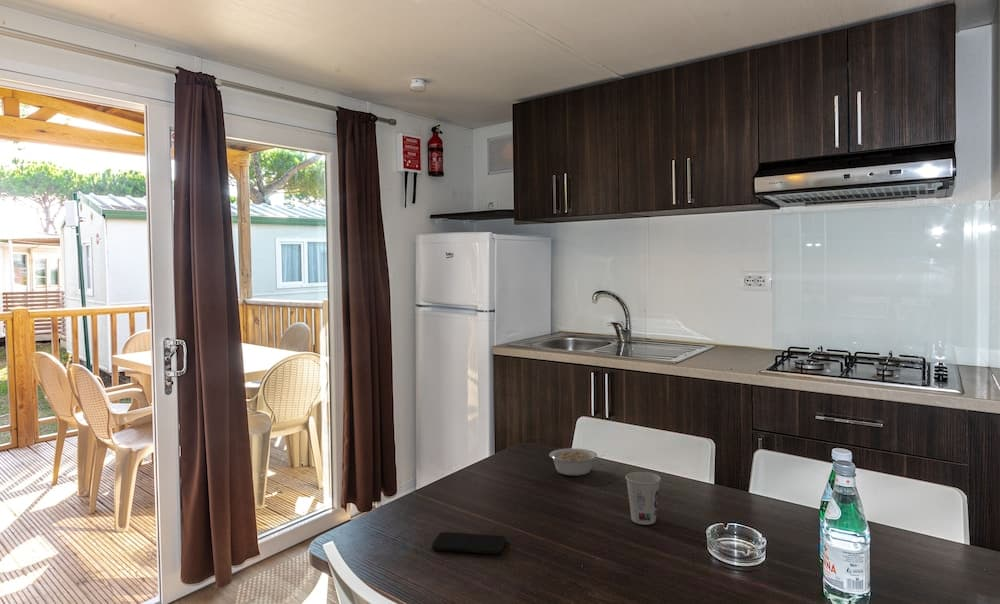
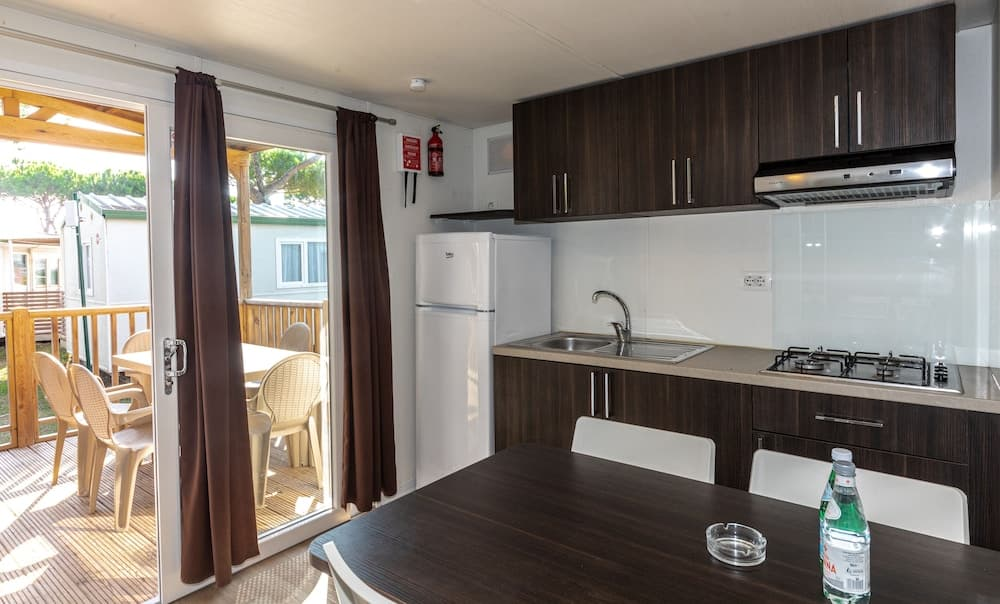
- cup (643, 498)
- legume (575, 460)
- smartphone (469, 542)
